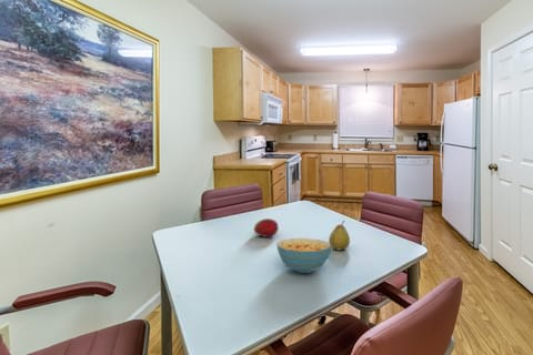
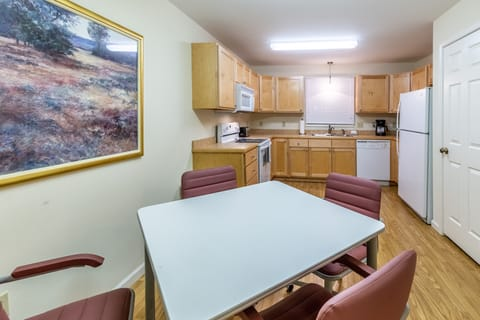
- fruit (265, 227)
- fruit (339, 234)
- cereal bowl (303, 256)
